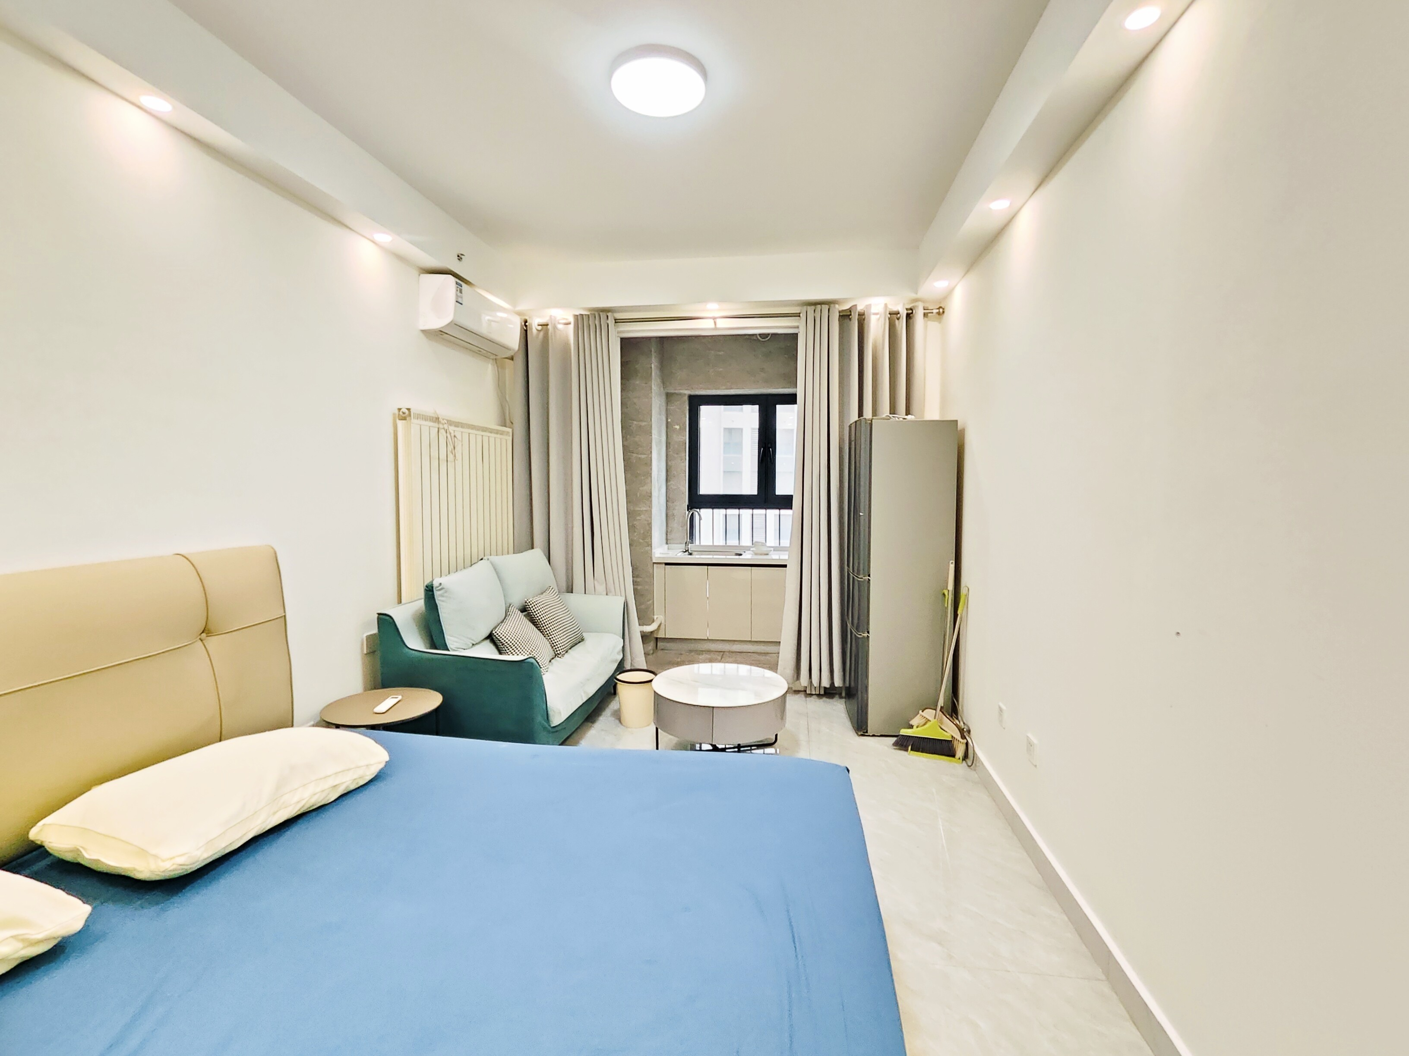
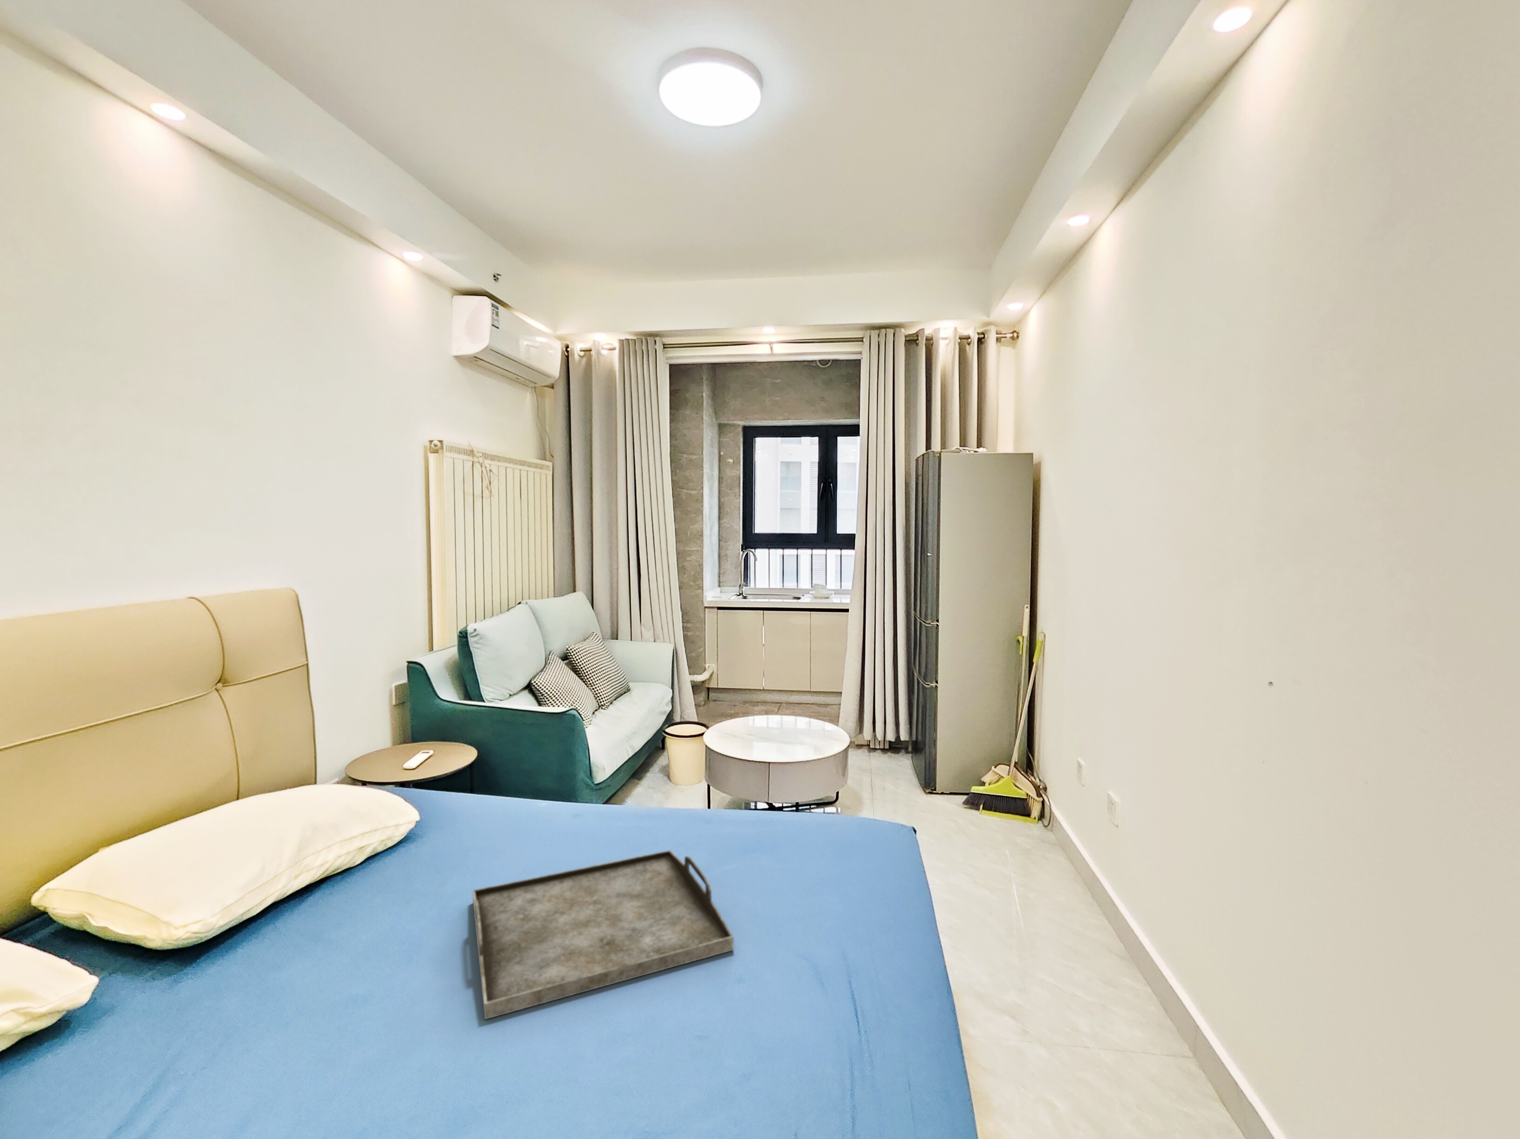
+ serving tray (595, 907)
